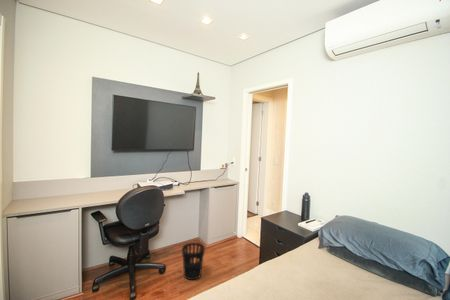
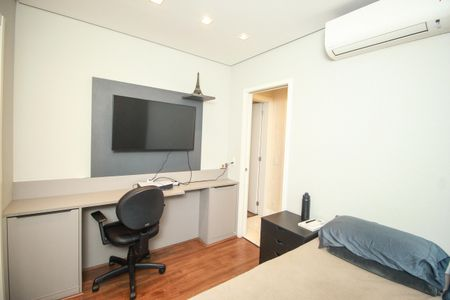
- wastebasket (192, 260)
